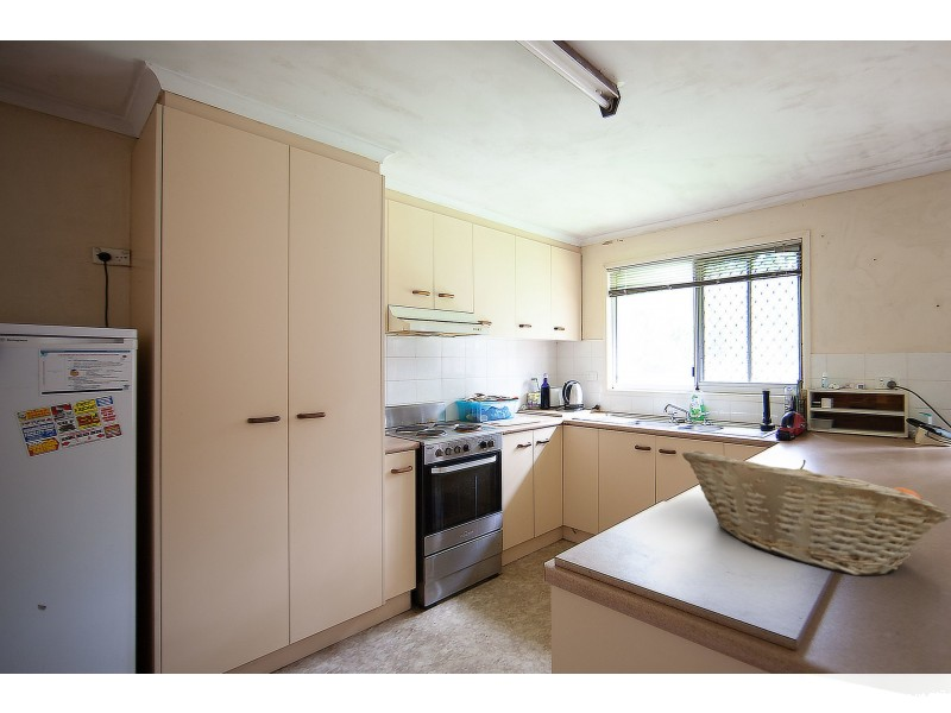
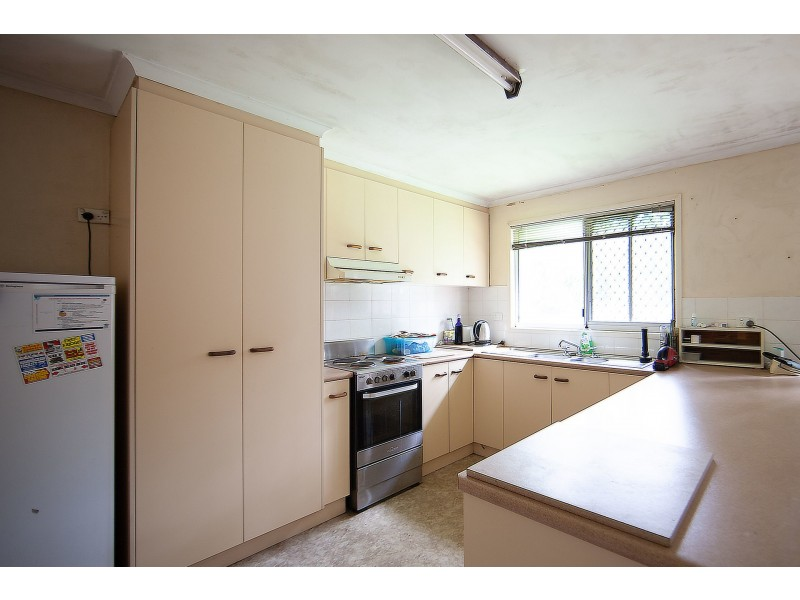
- fruit basket (794, 497)
